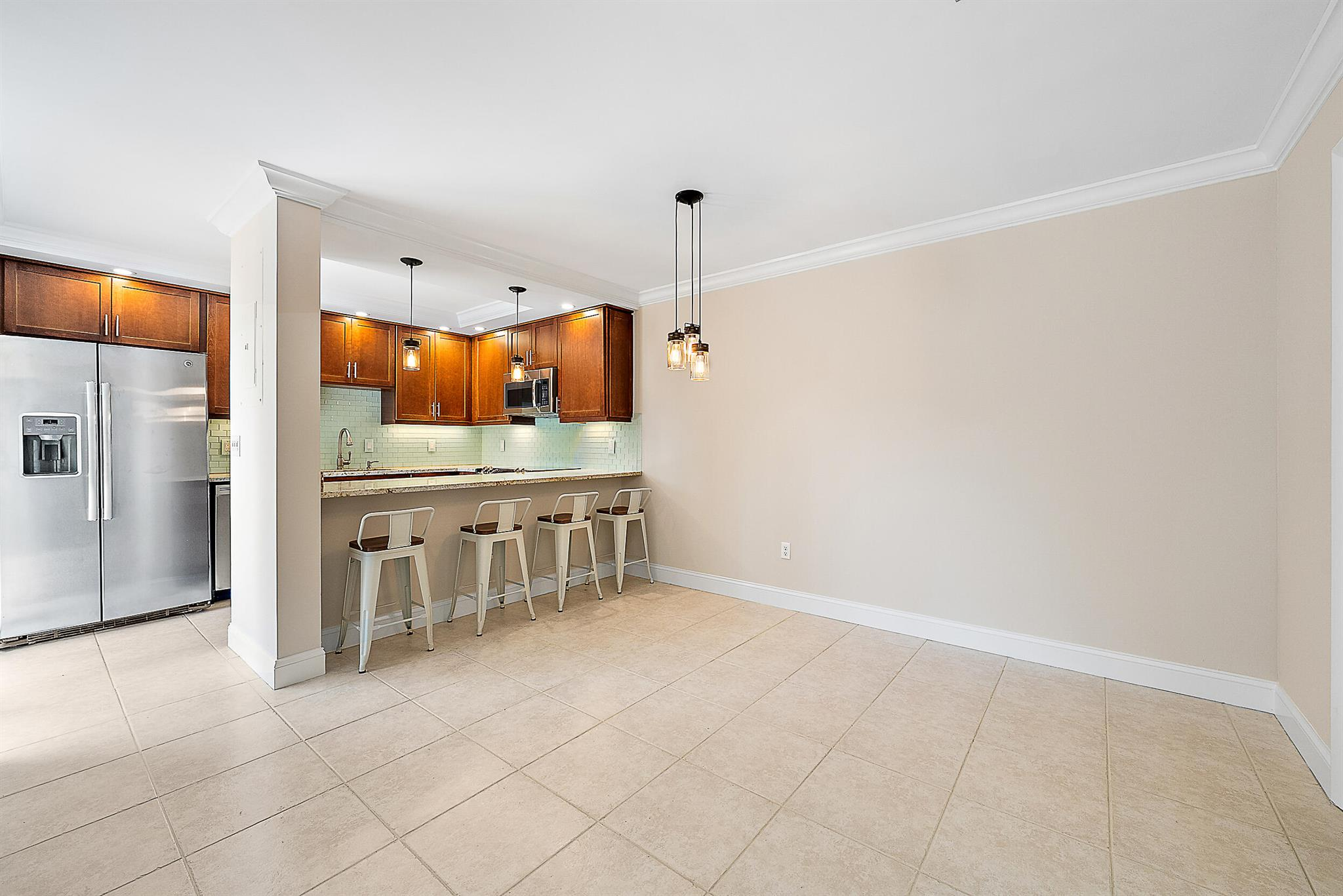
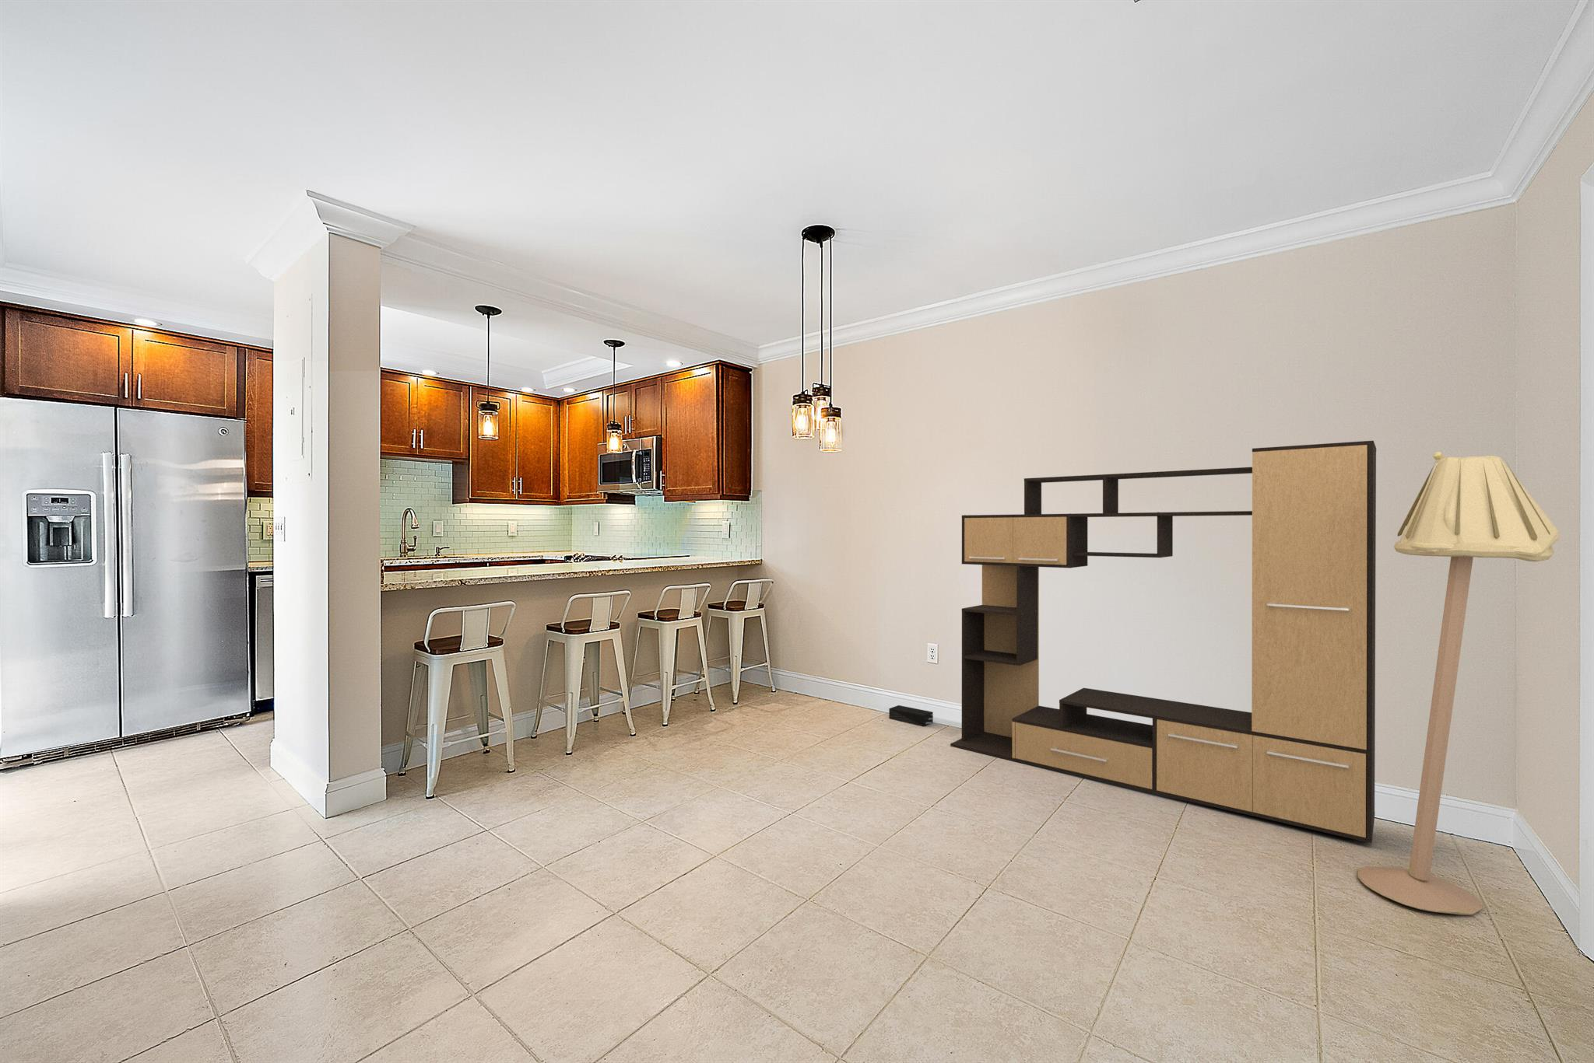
+ speaker (910, 715)
+ floor lamp (1452, 675)
+ media console (1138, 556)
